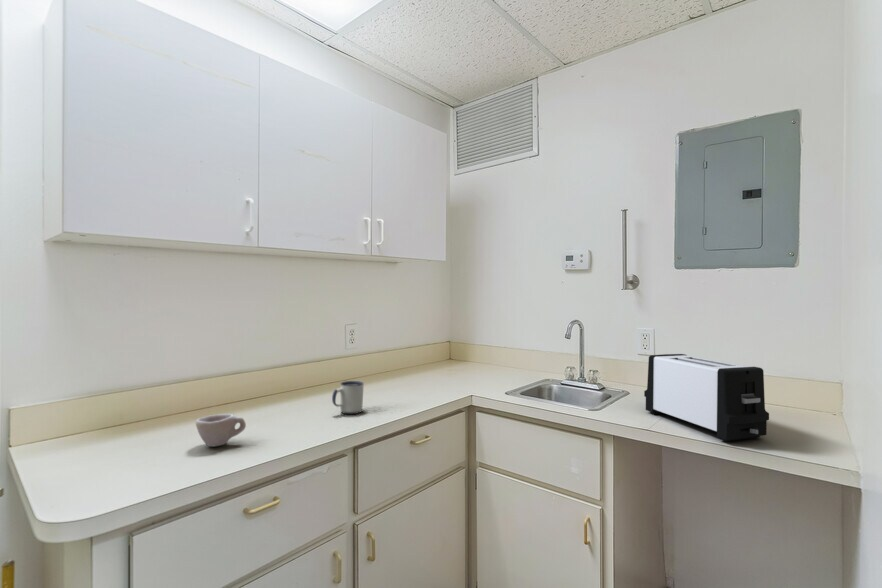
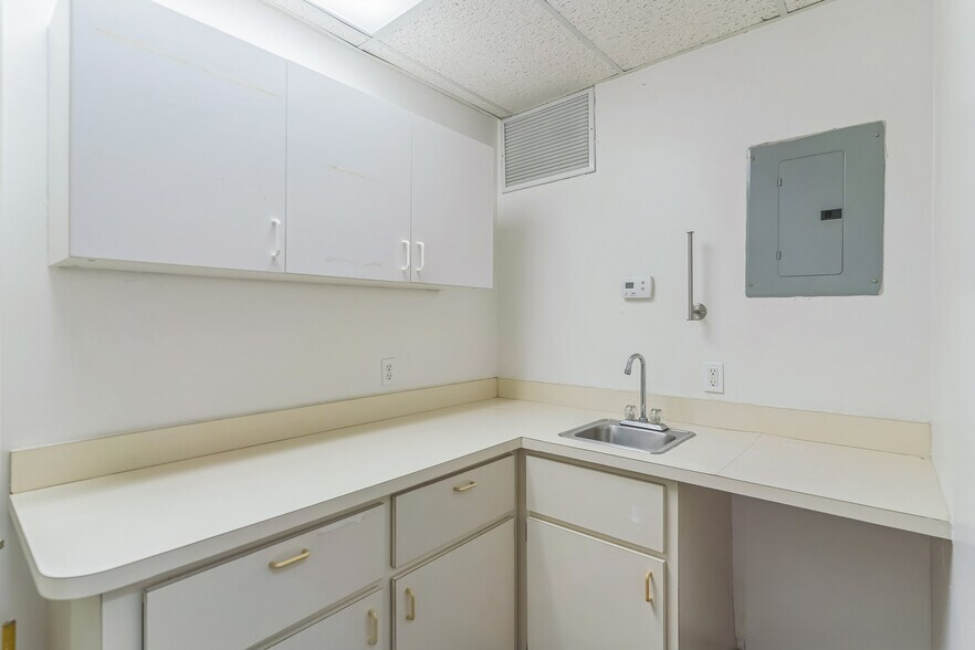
- toaster (701, 392)
- cup (221, 430)
- mug (347, 397)
